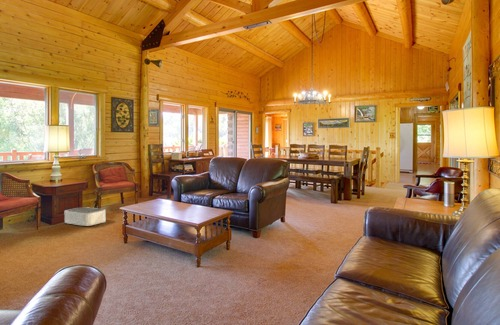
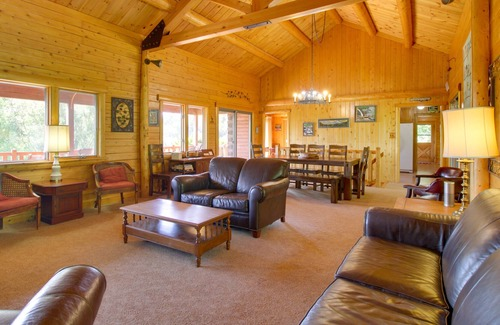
- storage bin (85, 216)
